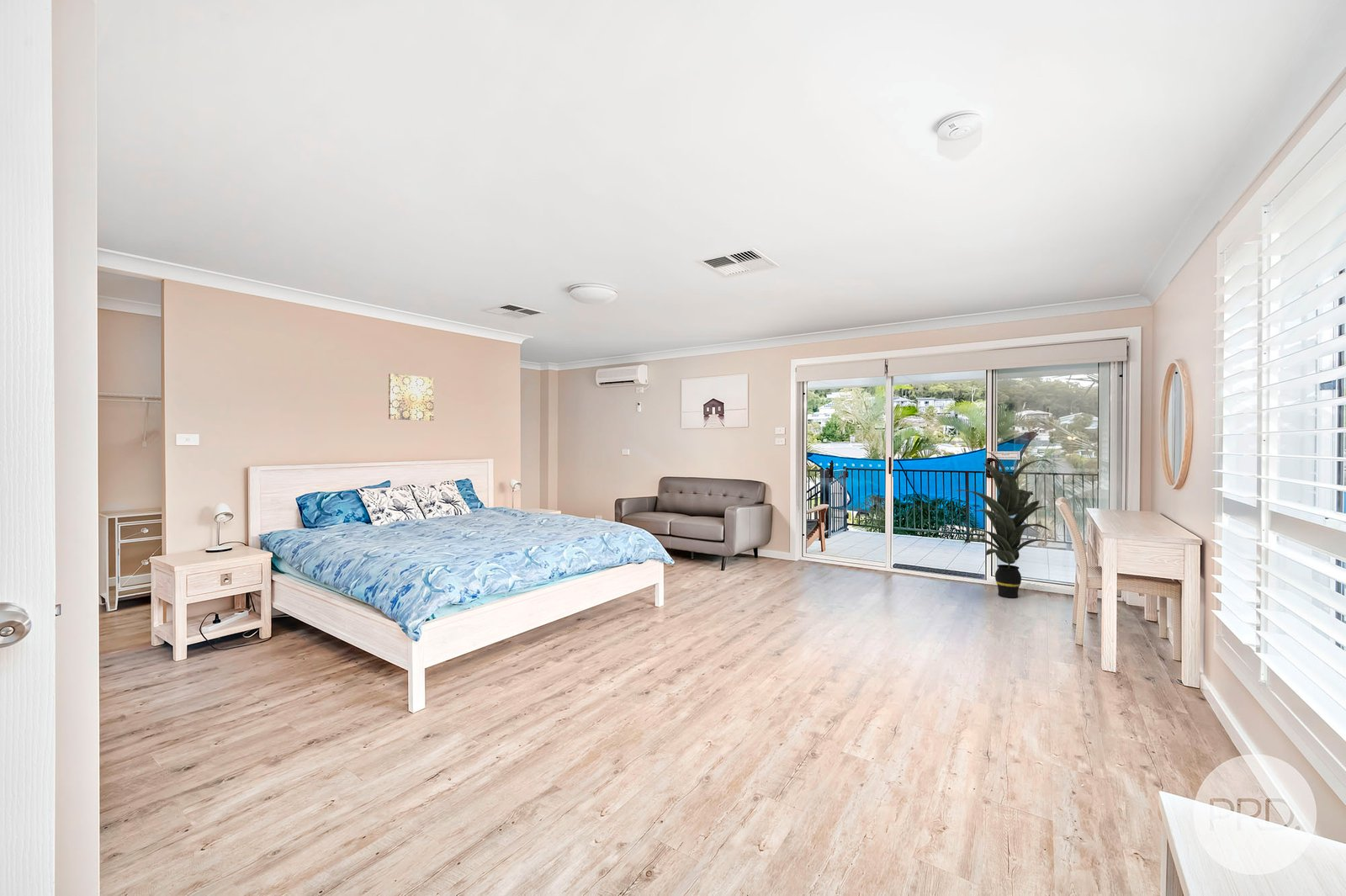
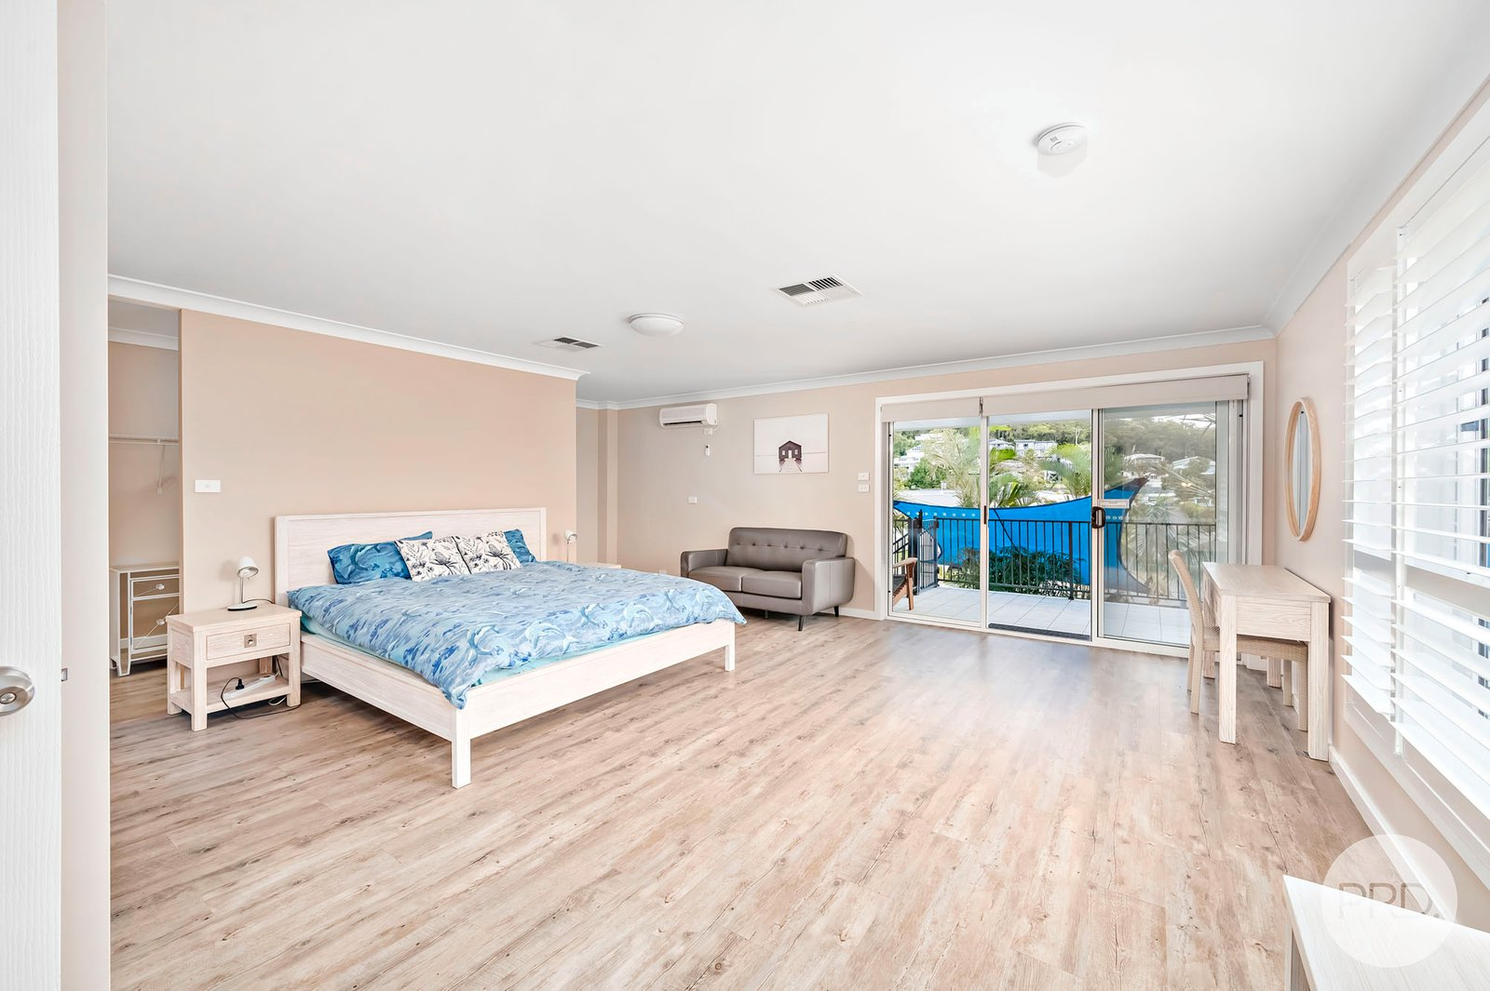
- indoor plant (1003, 522)
- wall art (411, 397)
